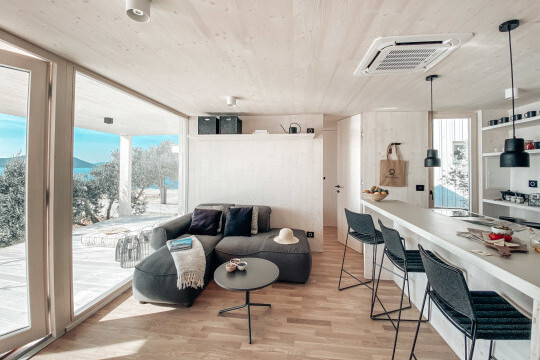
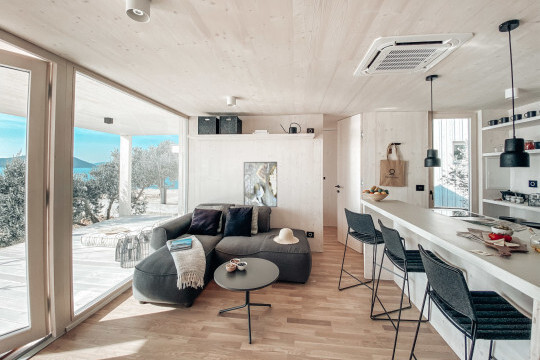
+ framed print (260, 184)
